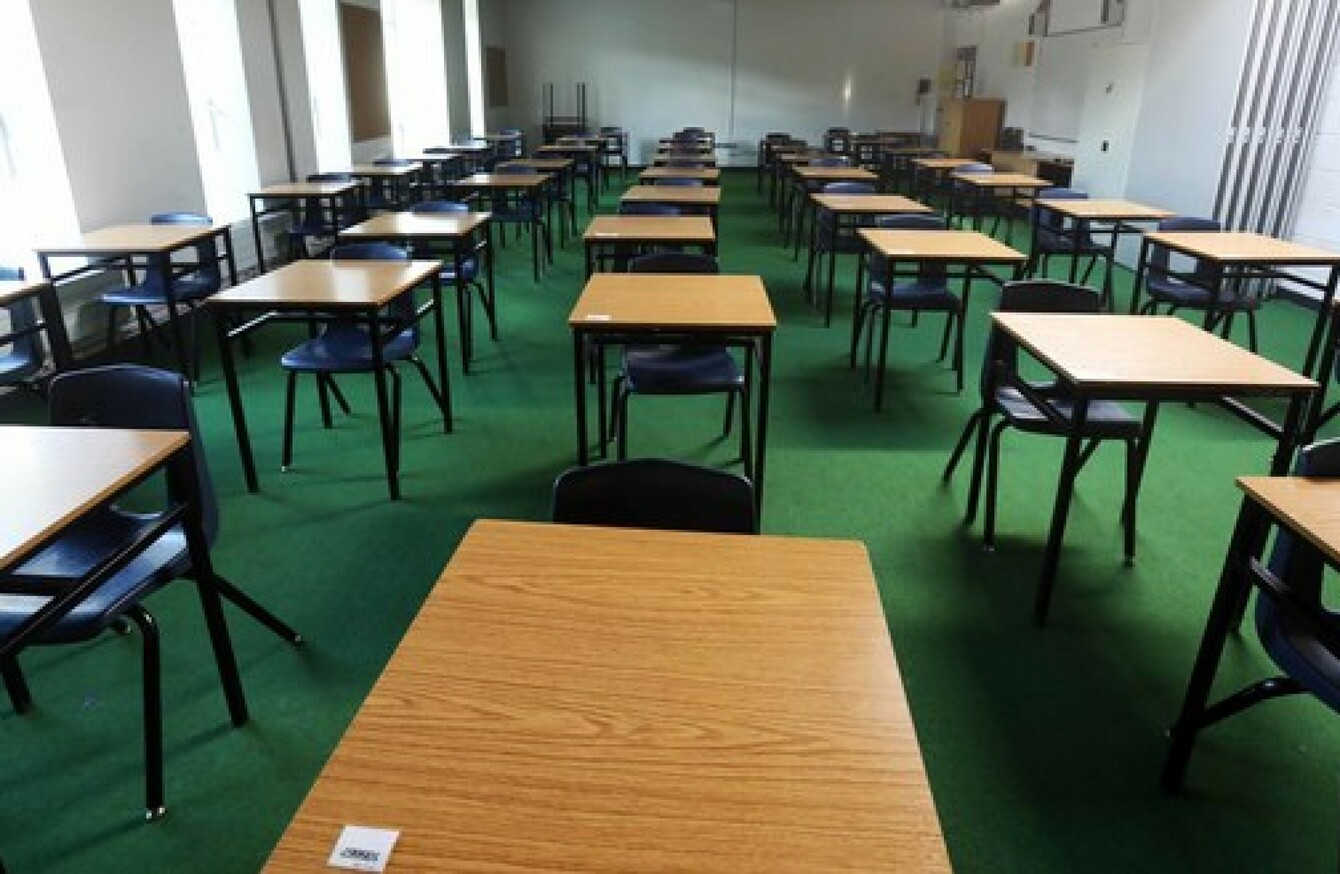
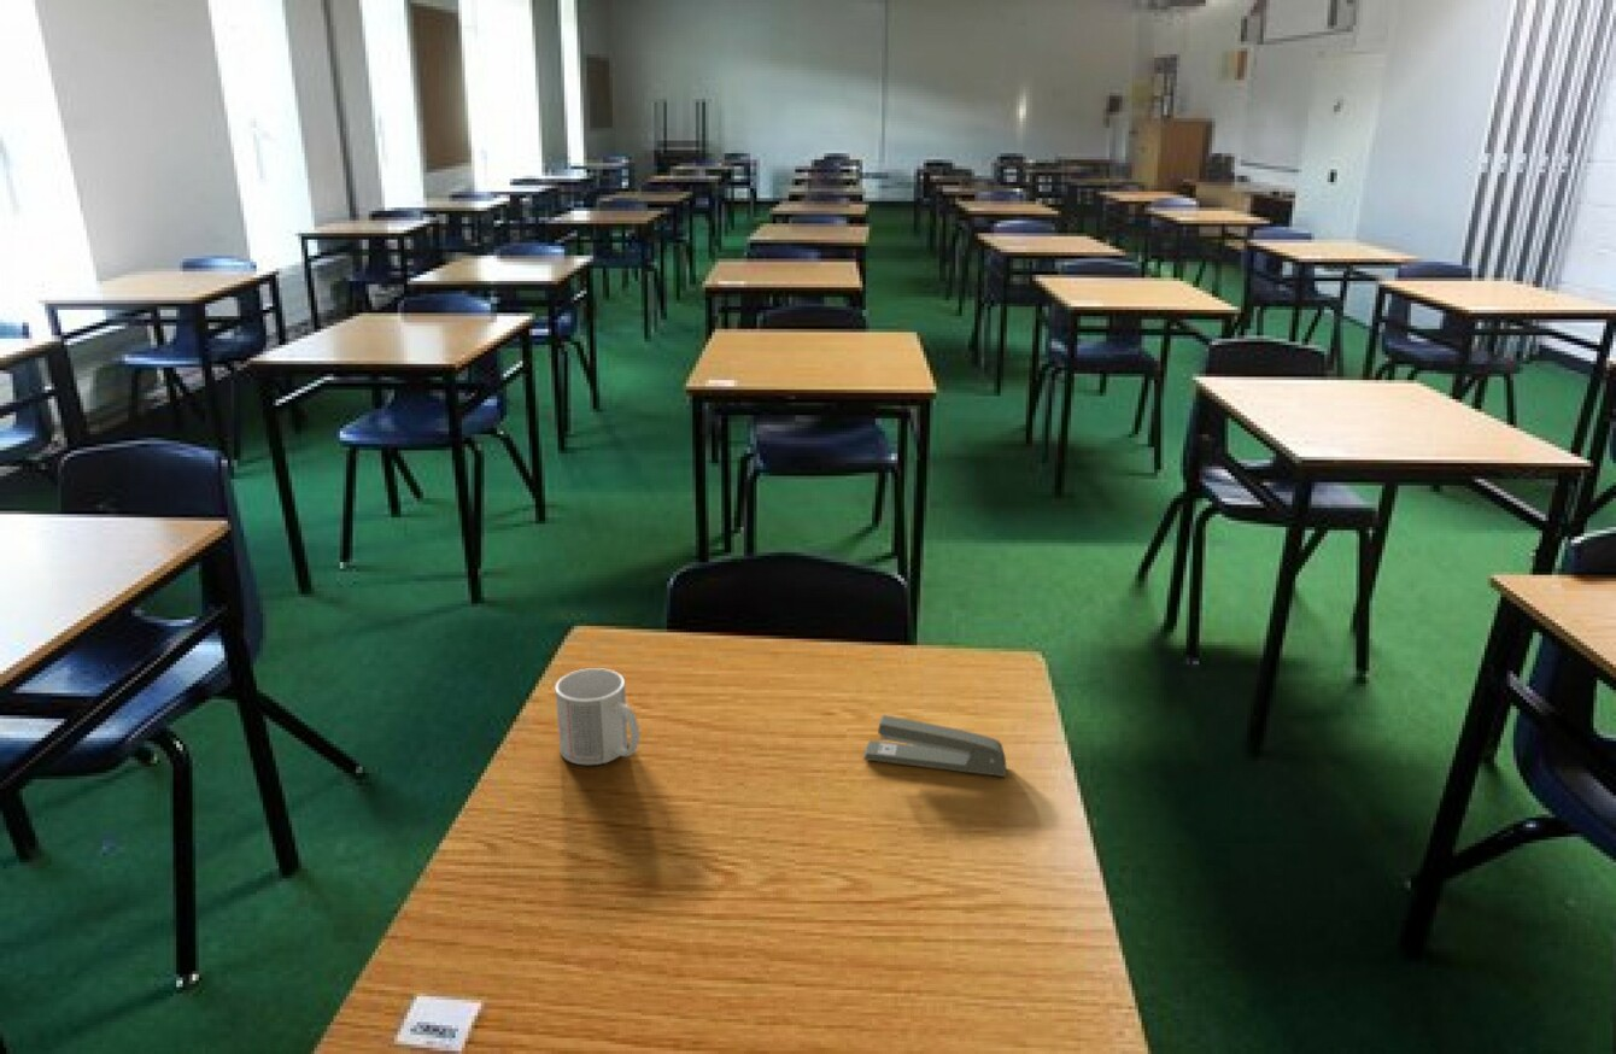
+ stapler (935, 743)
+ mug (602, 720)
